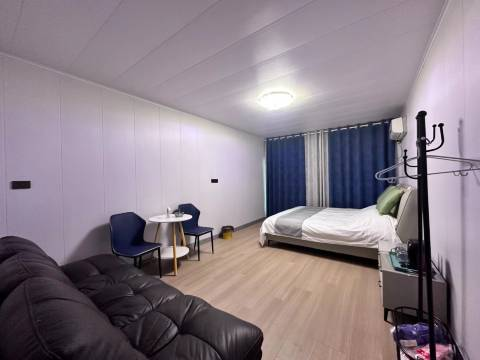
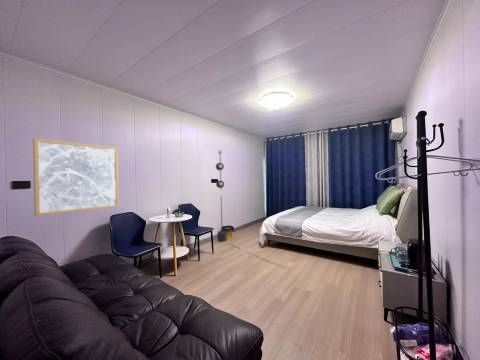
+ floor lamp (221, 197)
+ wall art (81, 177)
